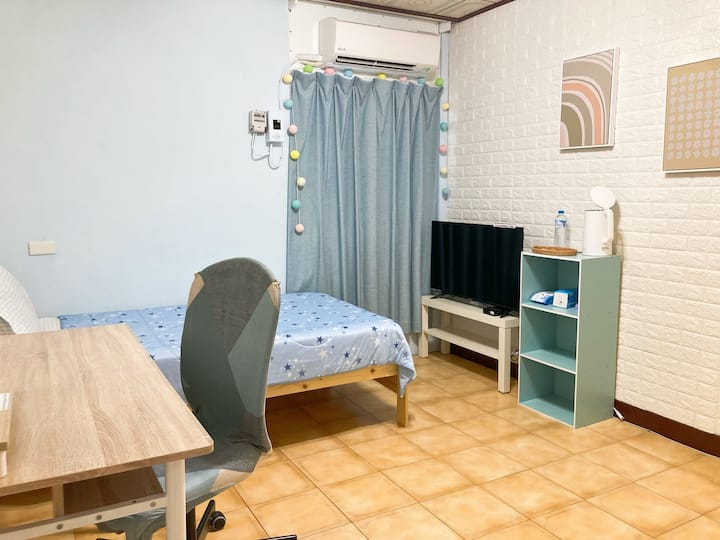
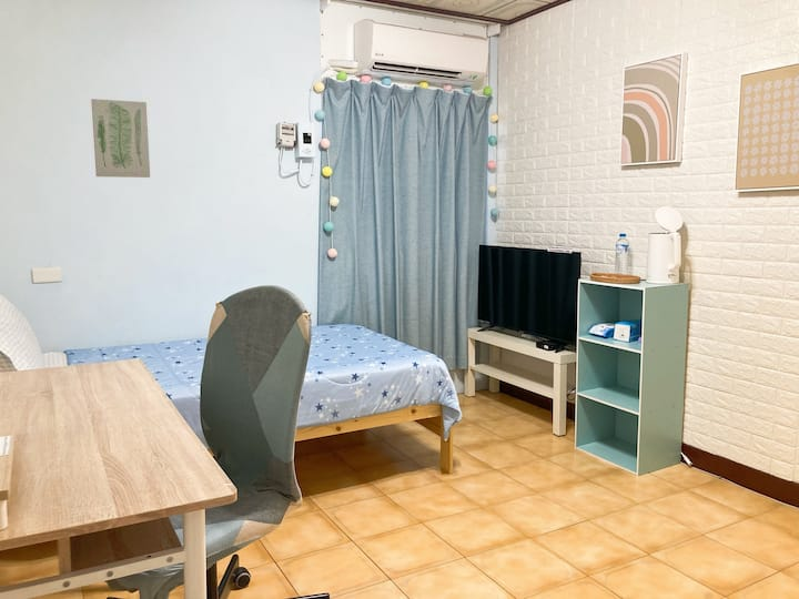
+ wall art (121, 139)
